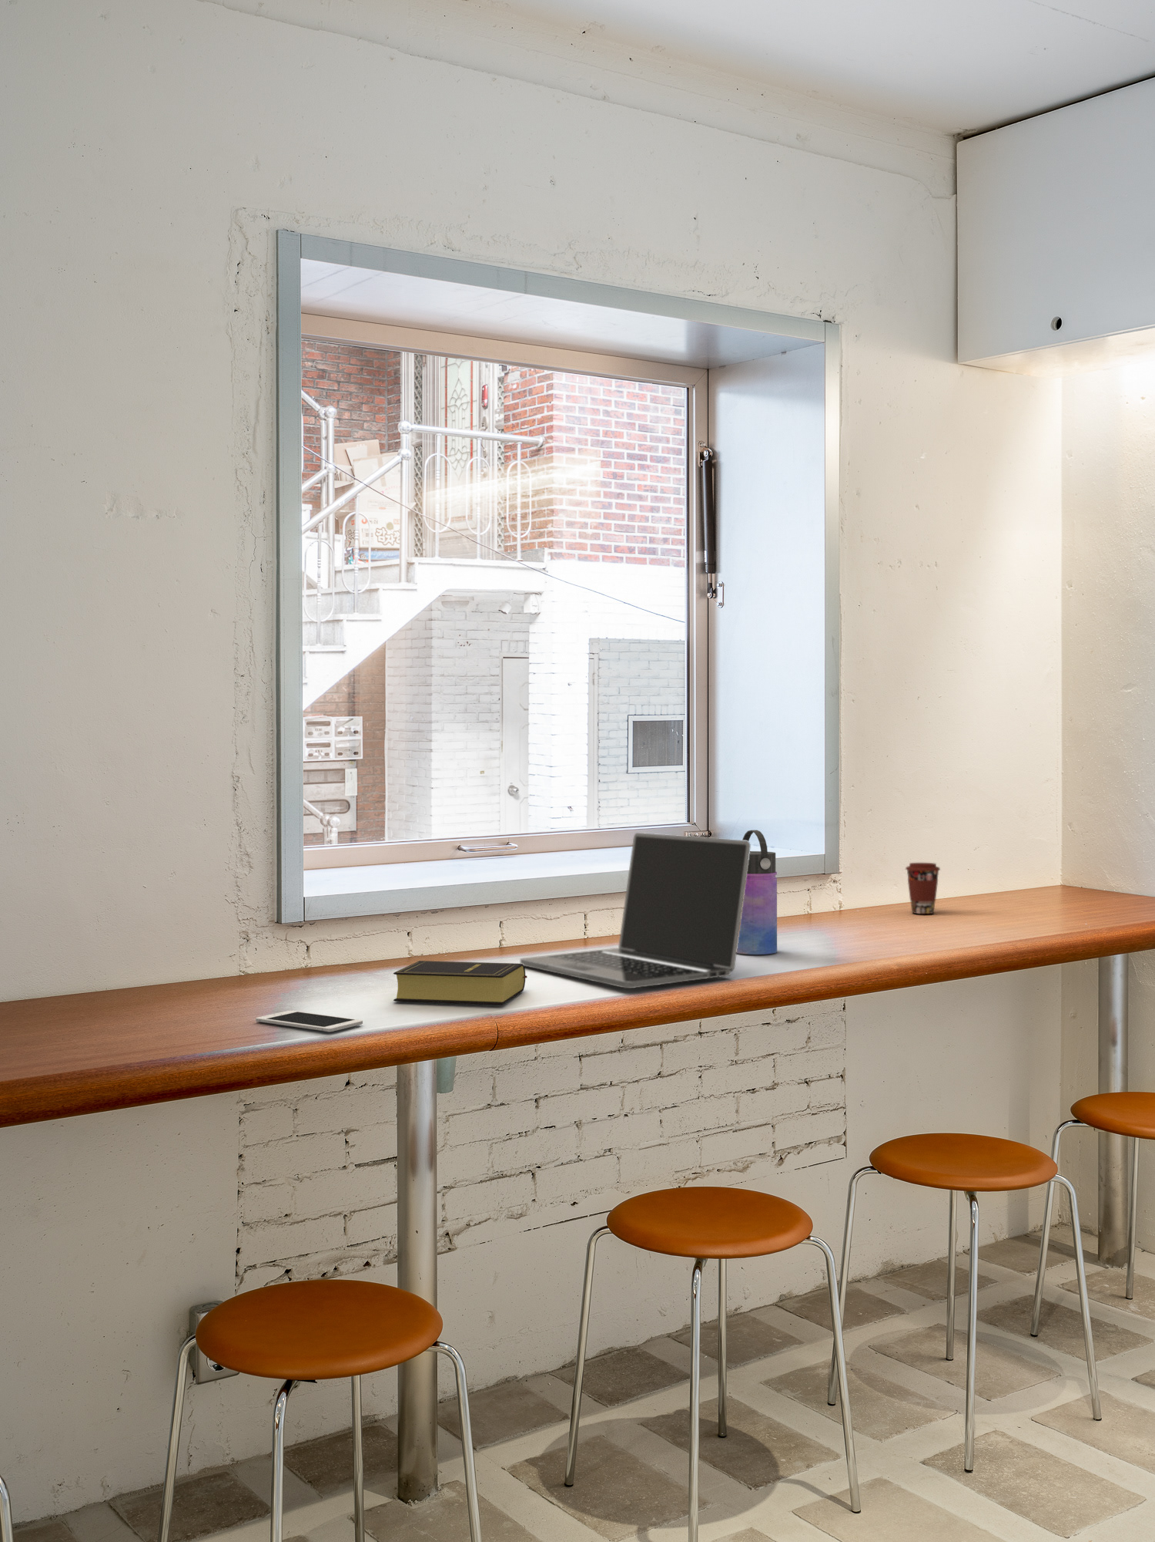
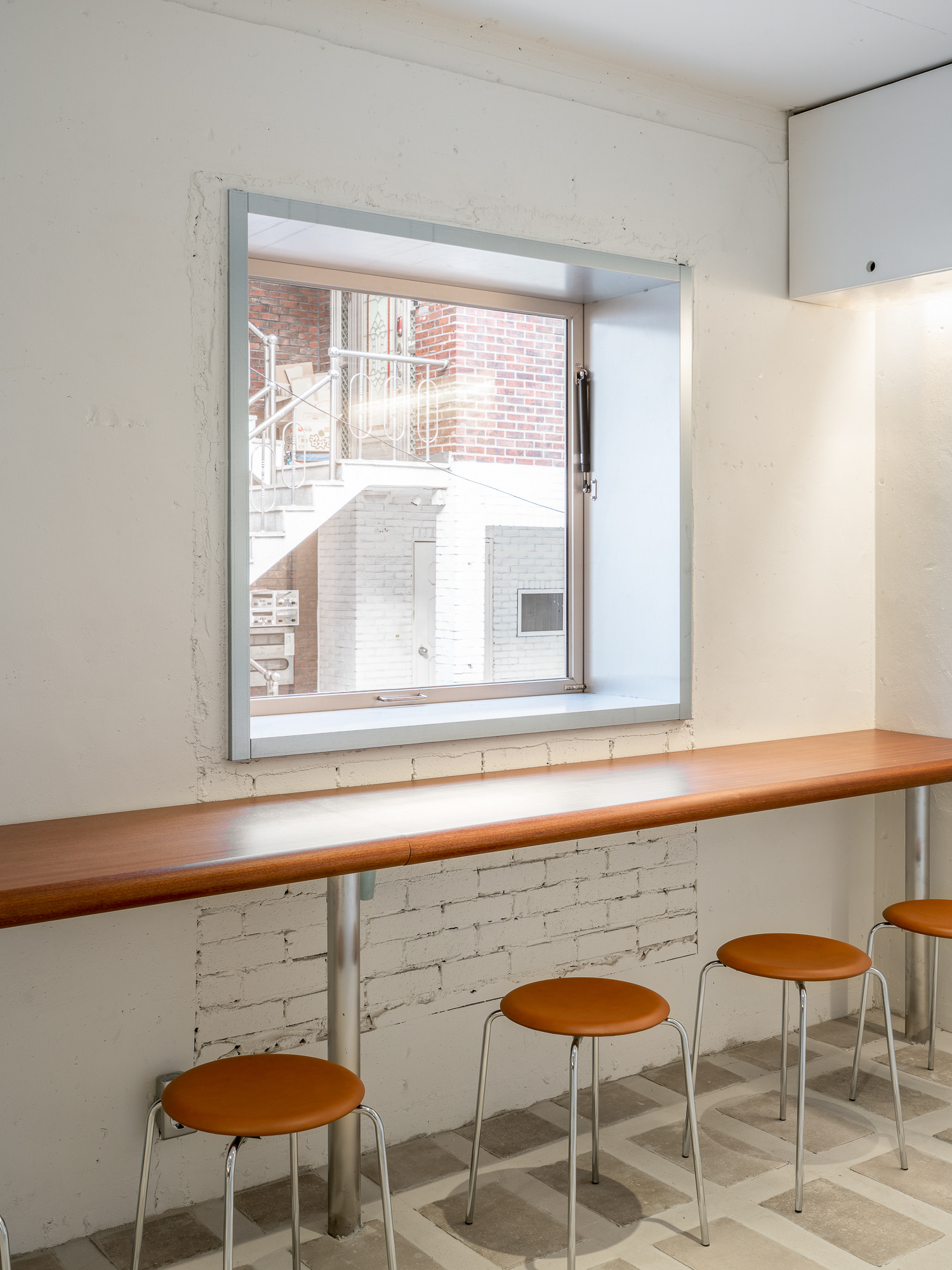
- cell phone (309, 1021)
- water bottle (753, 890)
- book (456, 981)
- coffee cup (922, 888)
- laptop (632, 905)
